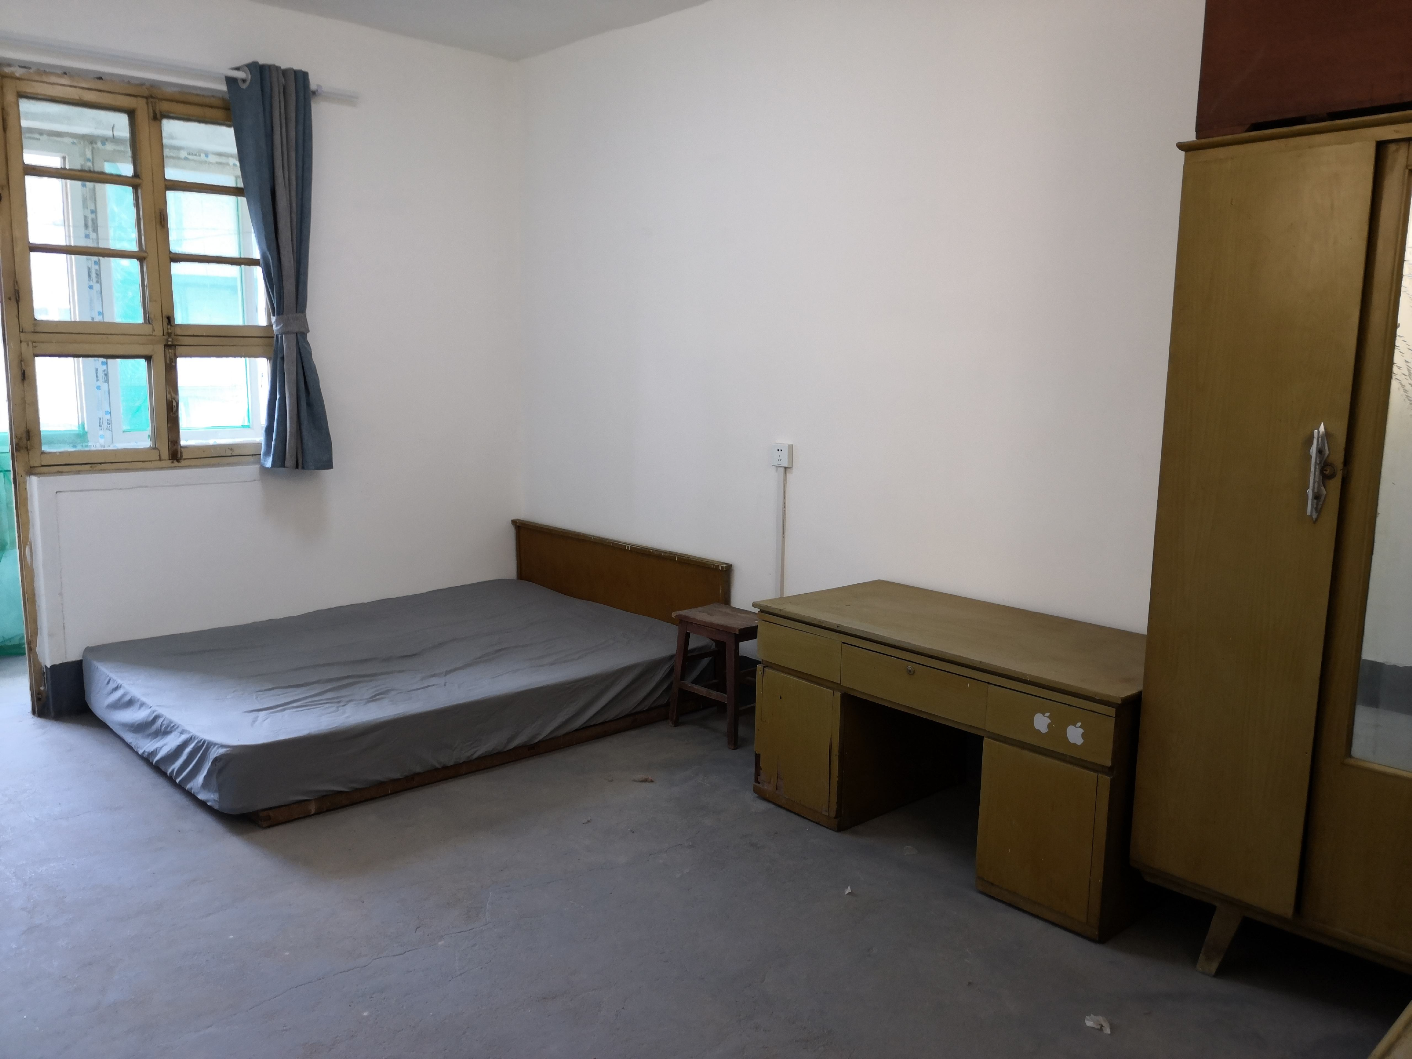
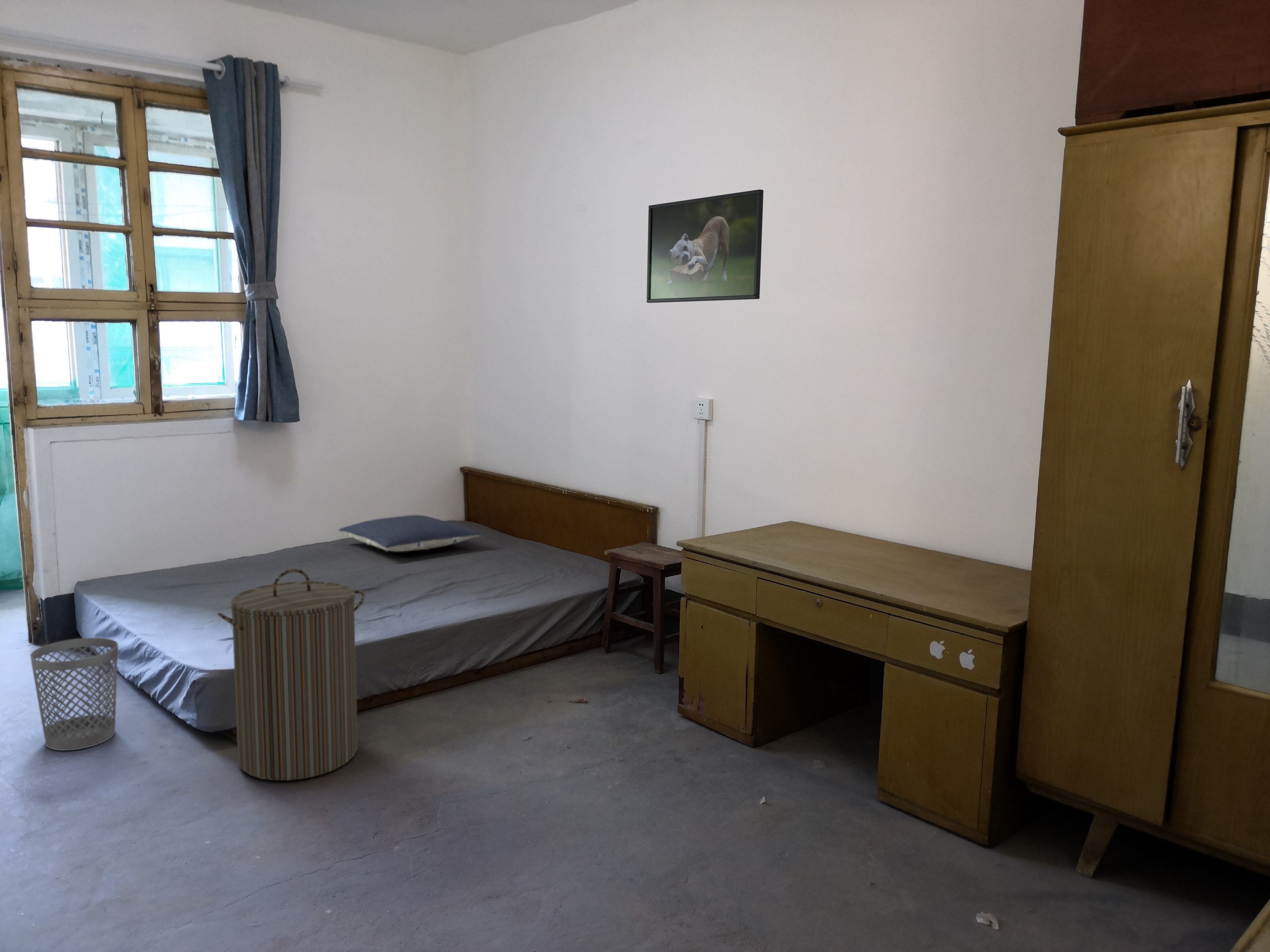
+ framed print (701, 250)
+ pillow (409, 533)
+ laundry hamper (296, 663)
+ wastebasket (78, 694)
